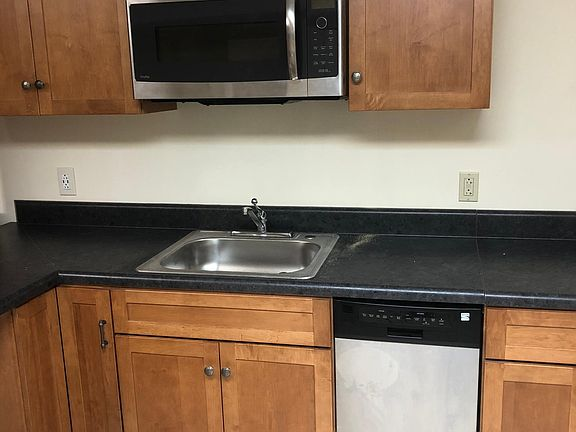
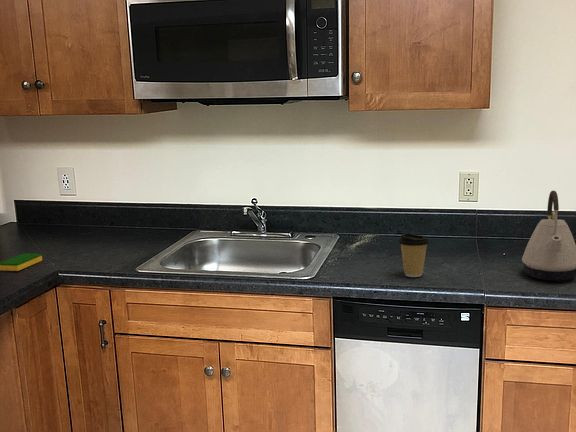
+ kettle (552, 234)
+ dish sponge (21, 261)
+ coffee cup (413, 255)
